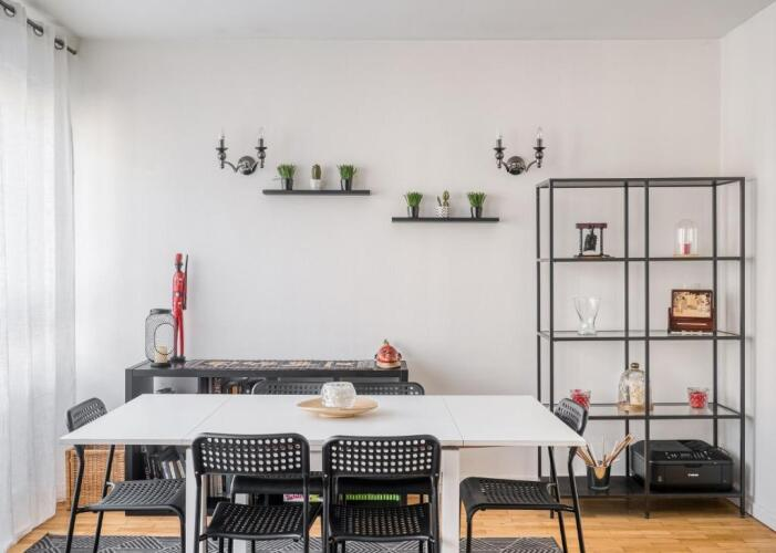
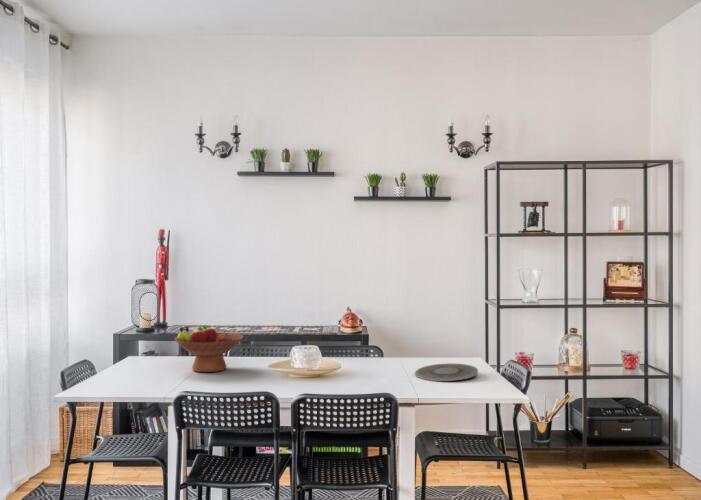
+ fruit bowl (209, 347)
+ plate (446, 371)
